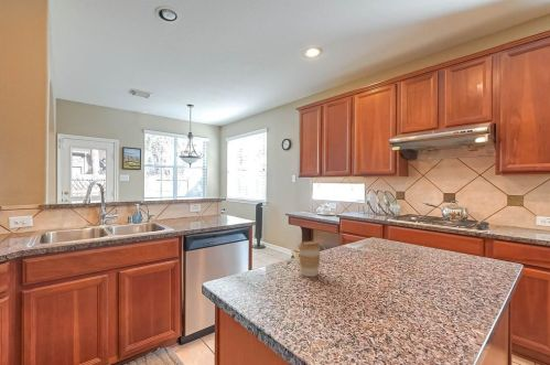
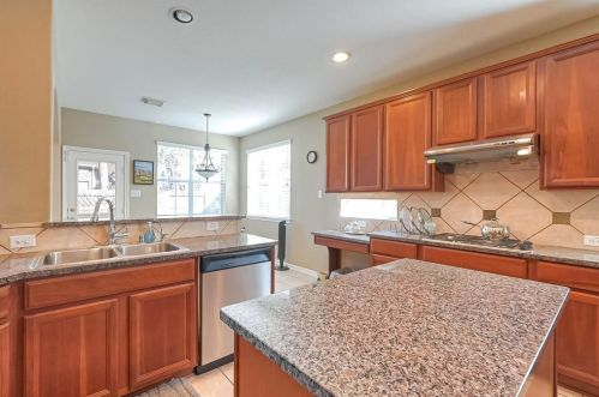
- coffee cup (309, 257)
